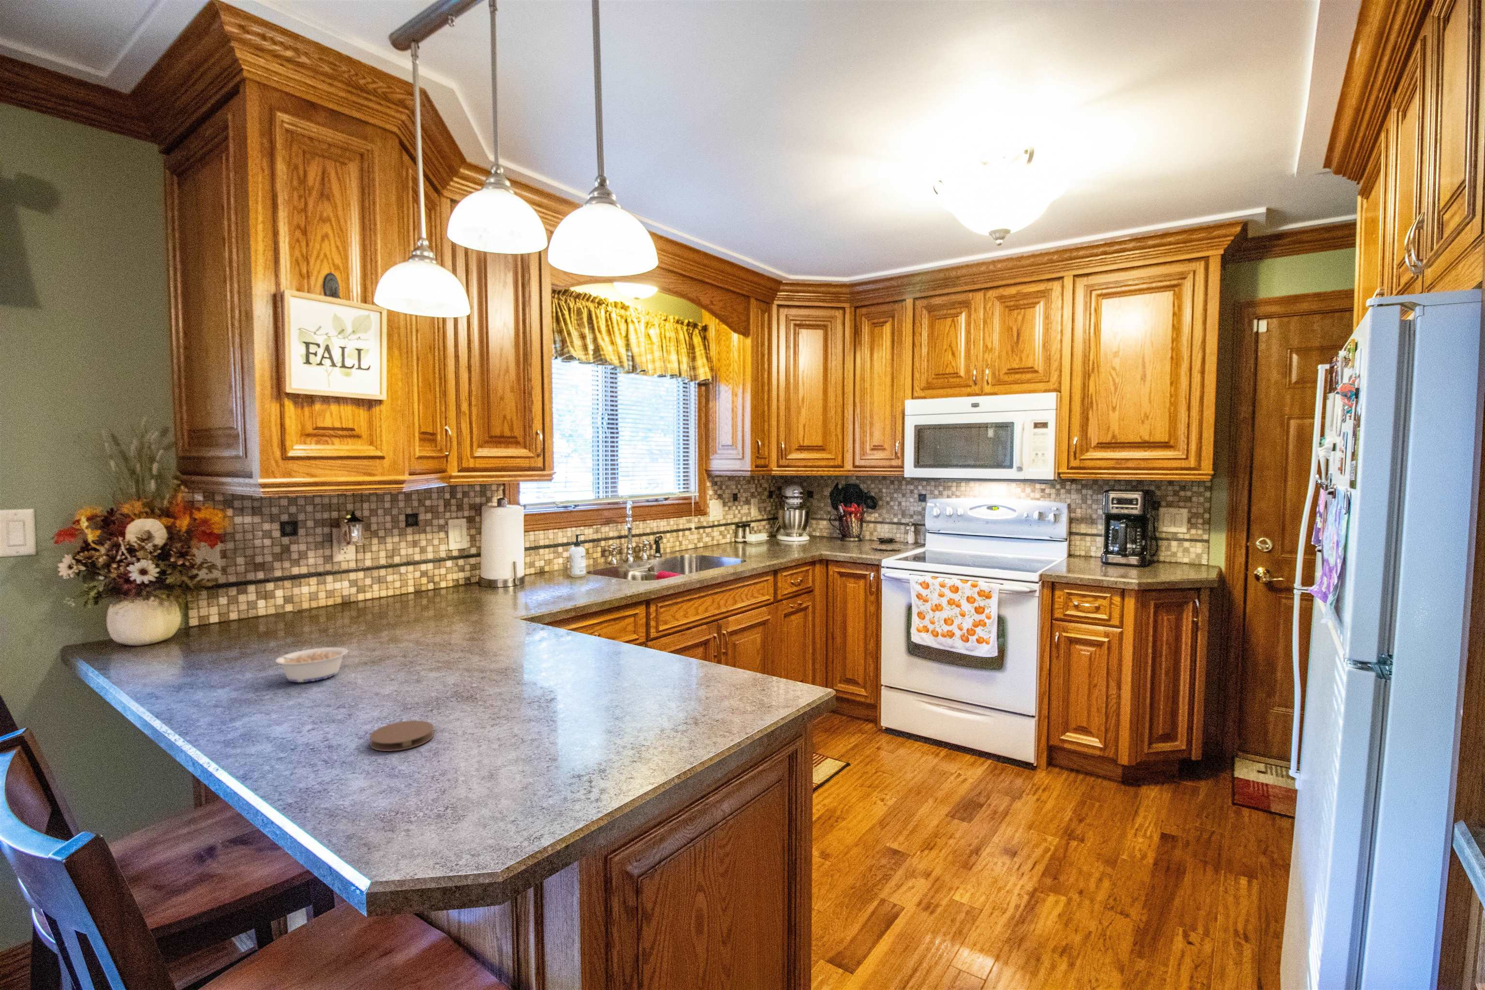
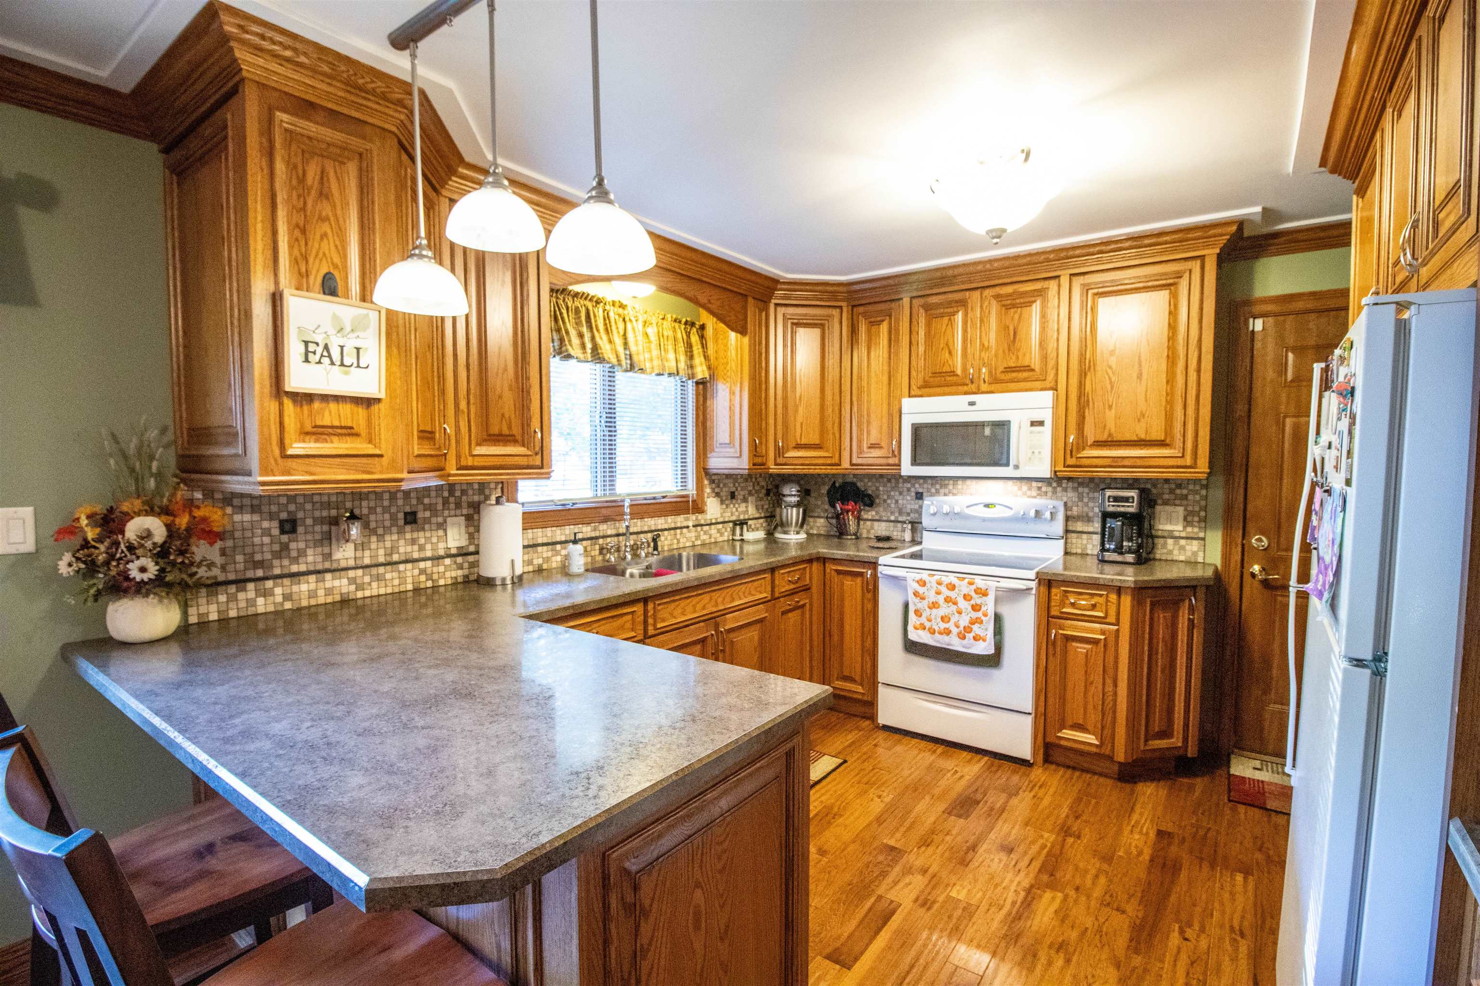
- legume (309, 664)
- coaster (402, 735)
